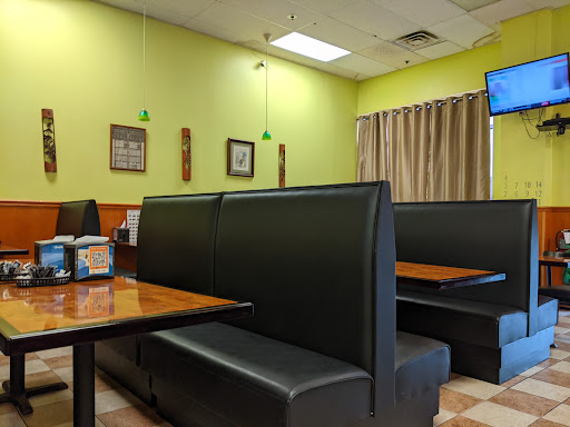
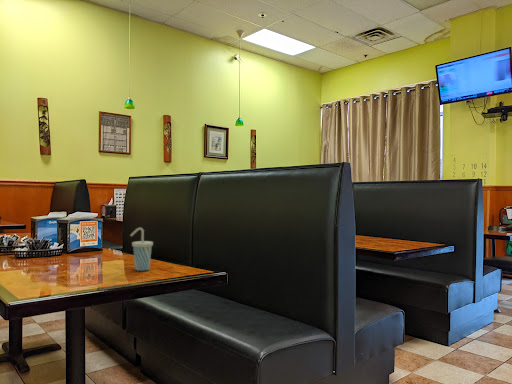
+ cup (141, 248)
